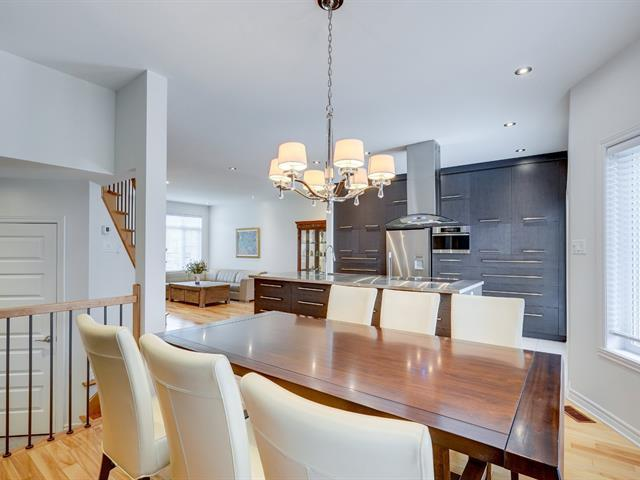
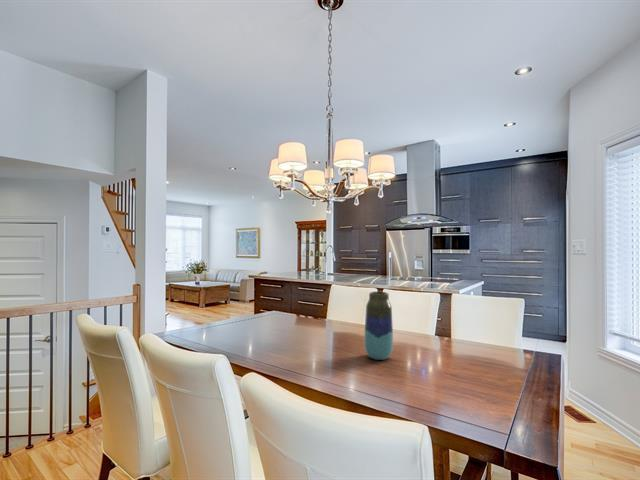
+ vase (378, 324)
